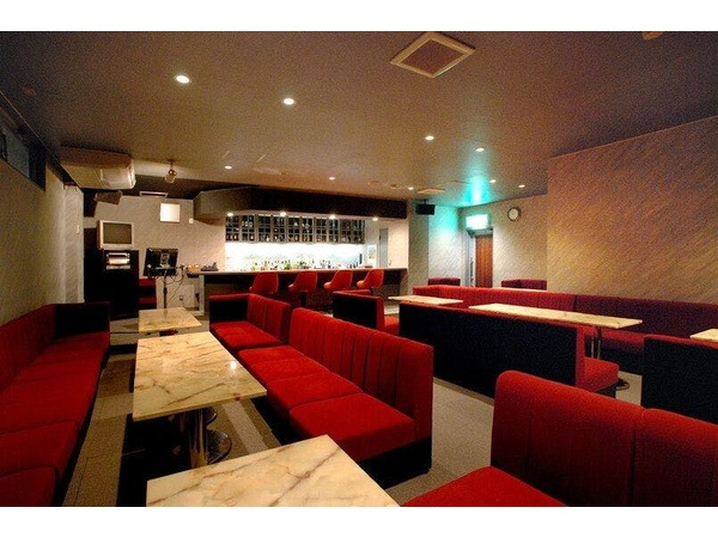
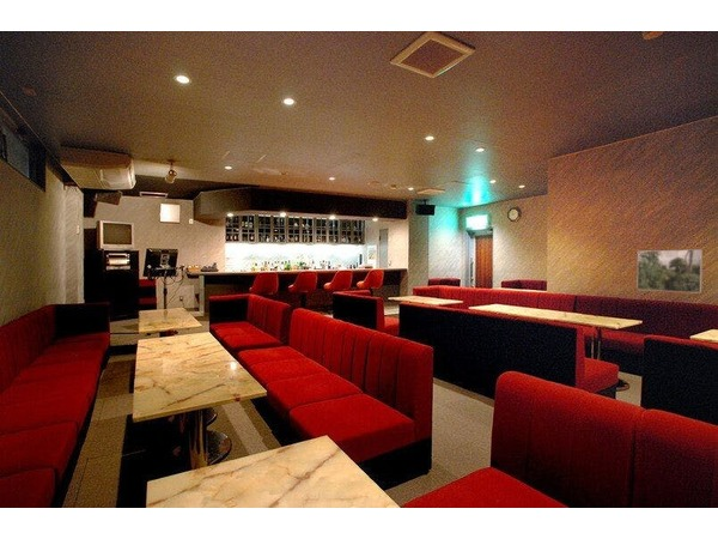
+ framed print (668, 271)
